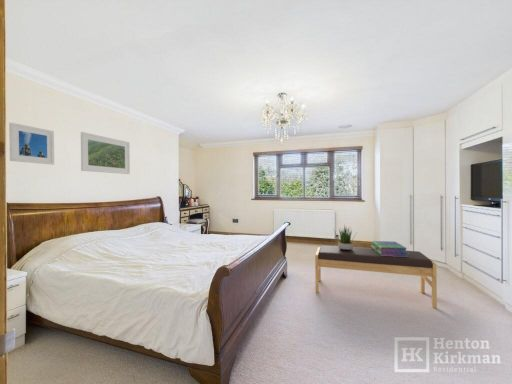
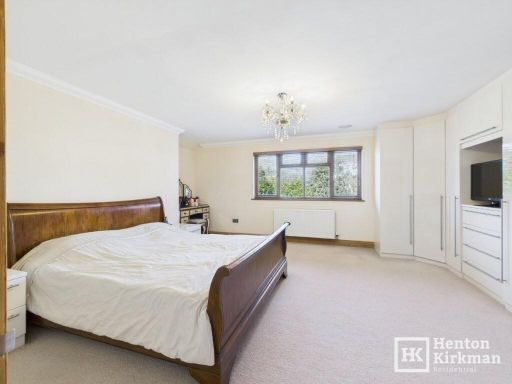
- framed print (107, 155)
- bench (369, 270)
- stack of books (388, 248)
- potted plant (345, 237)
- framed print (33, 145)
